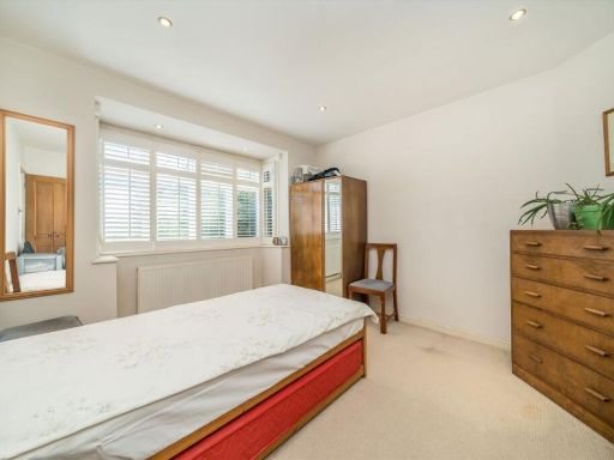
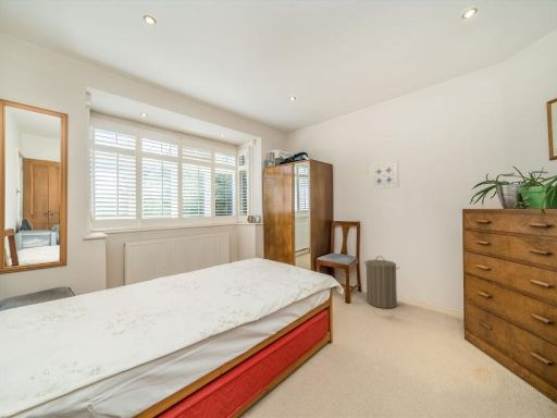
+ laundry hamper (381, 279)
+ wall art (384, 175)
